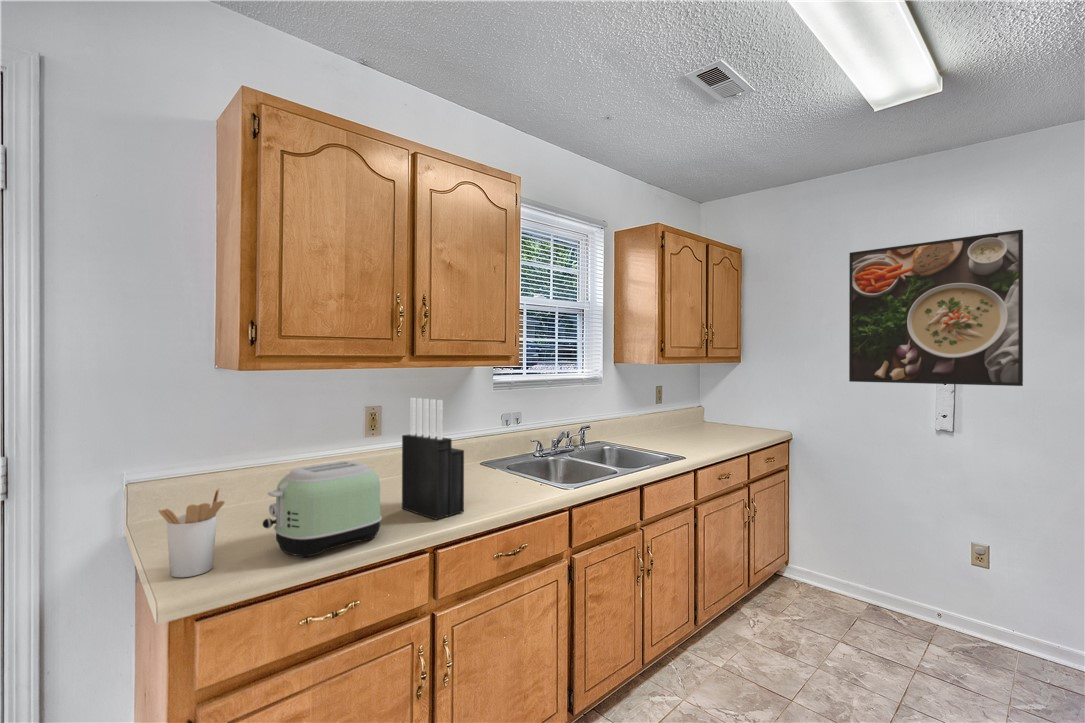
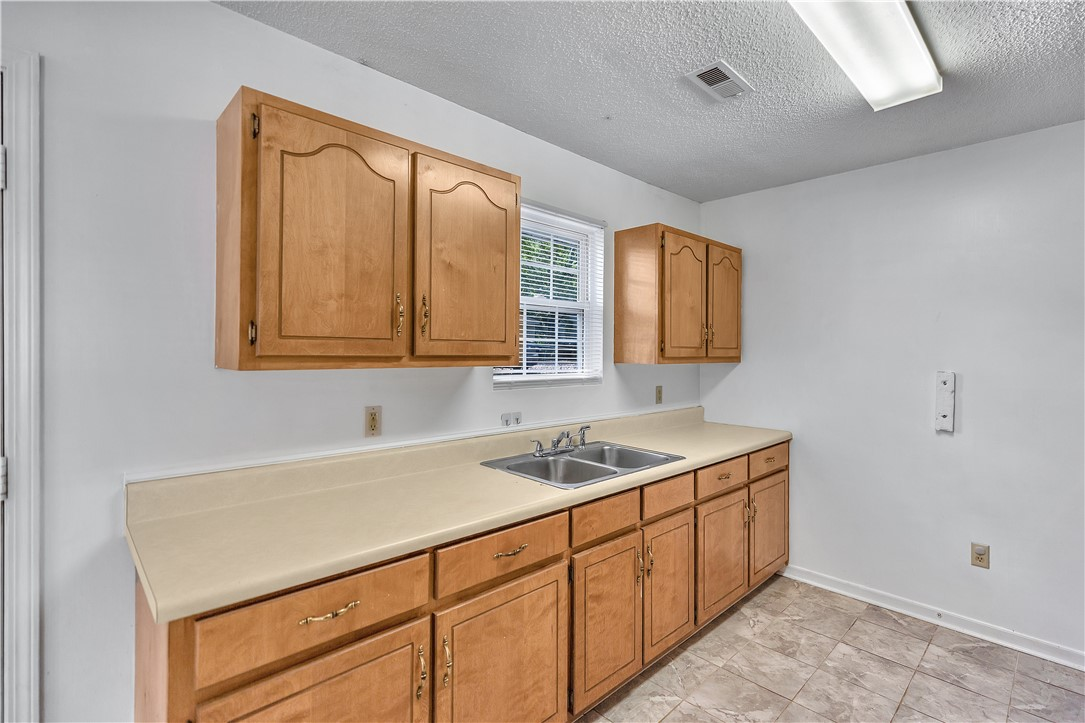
- knife block (435, 454)
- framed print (927, 312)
- utensil holder (196, 533)
- toaster (325, 505)
